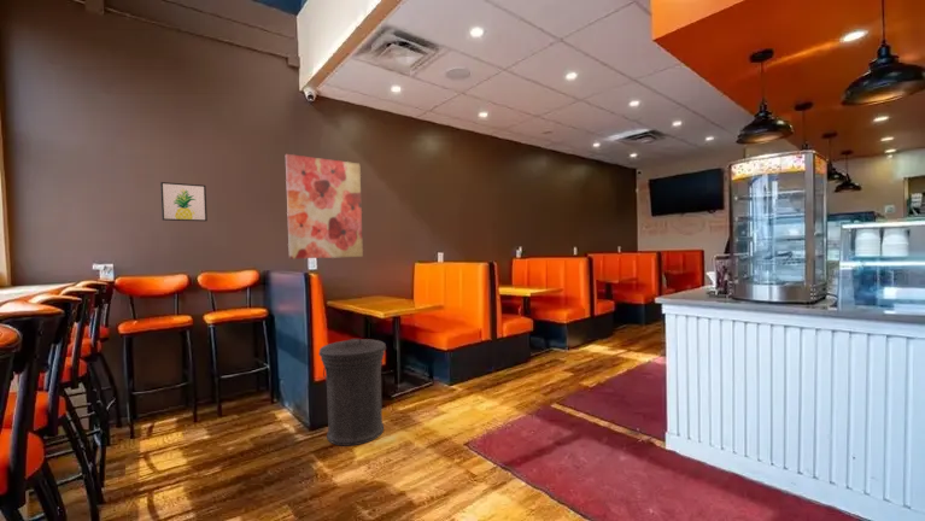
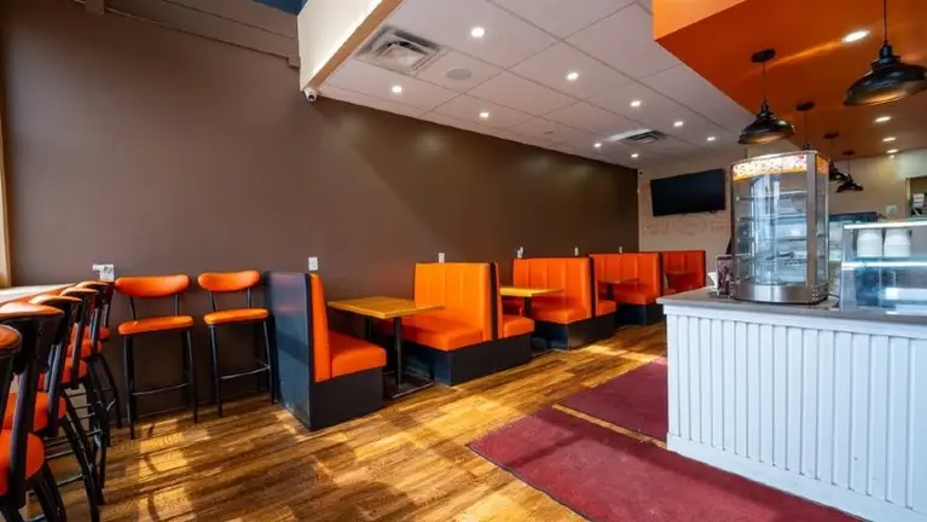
- trash can (353, 385)
- wall art (183, 201)
- wall art (326, 209)
